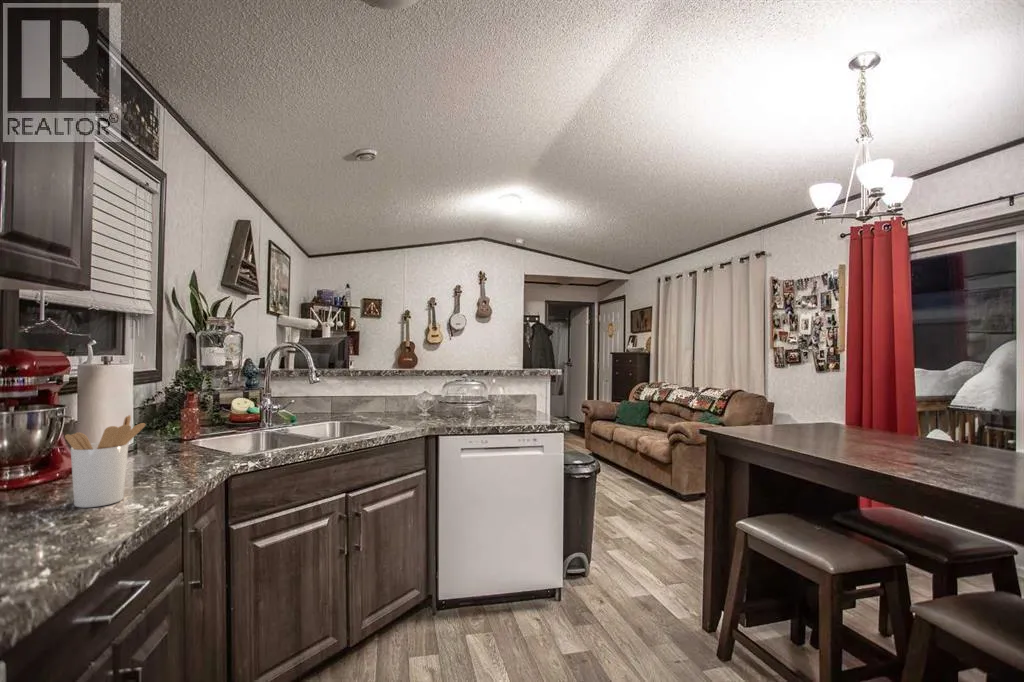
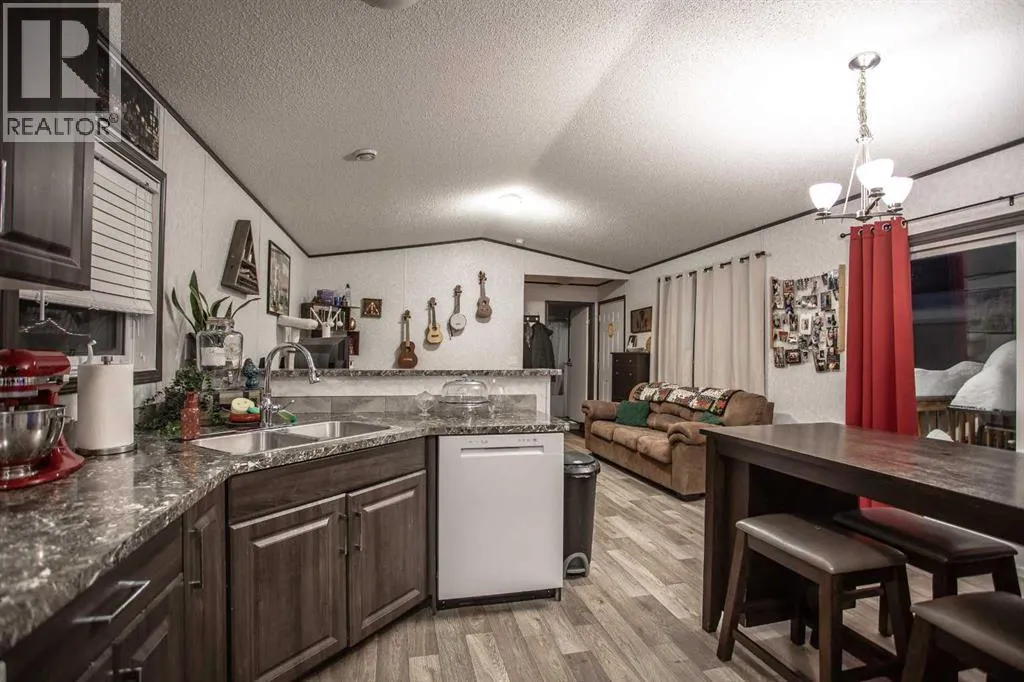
- utensil holder (108, 460)
